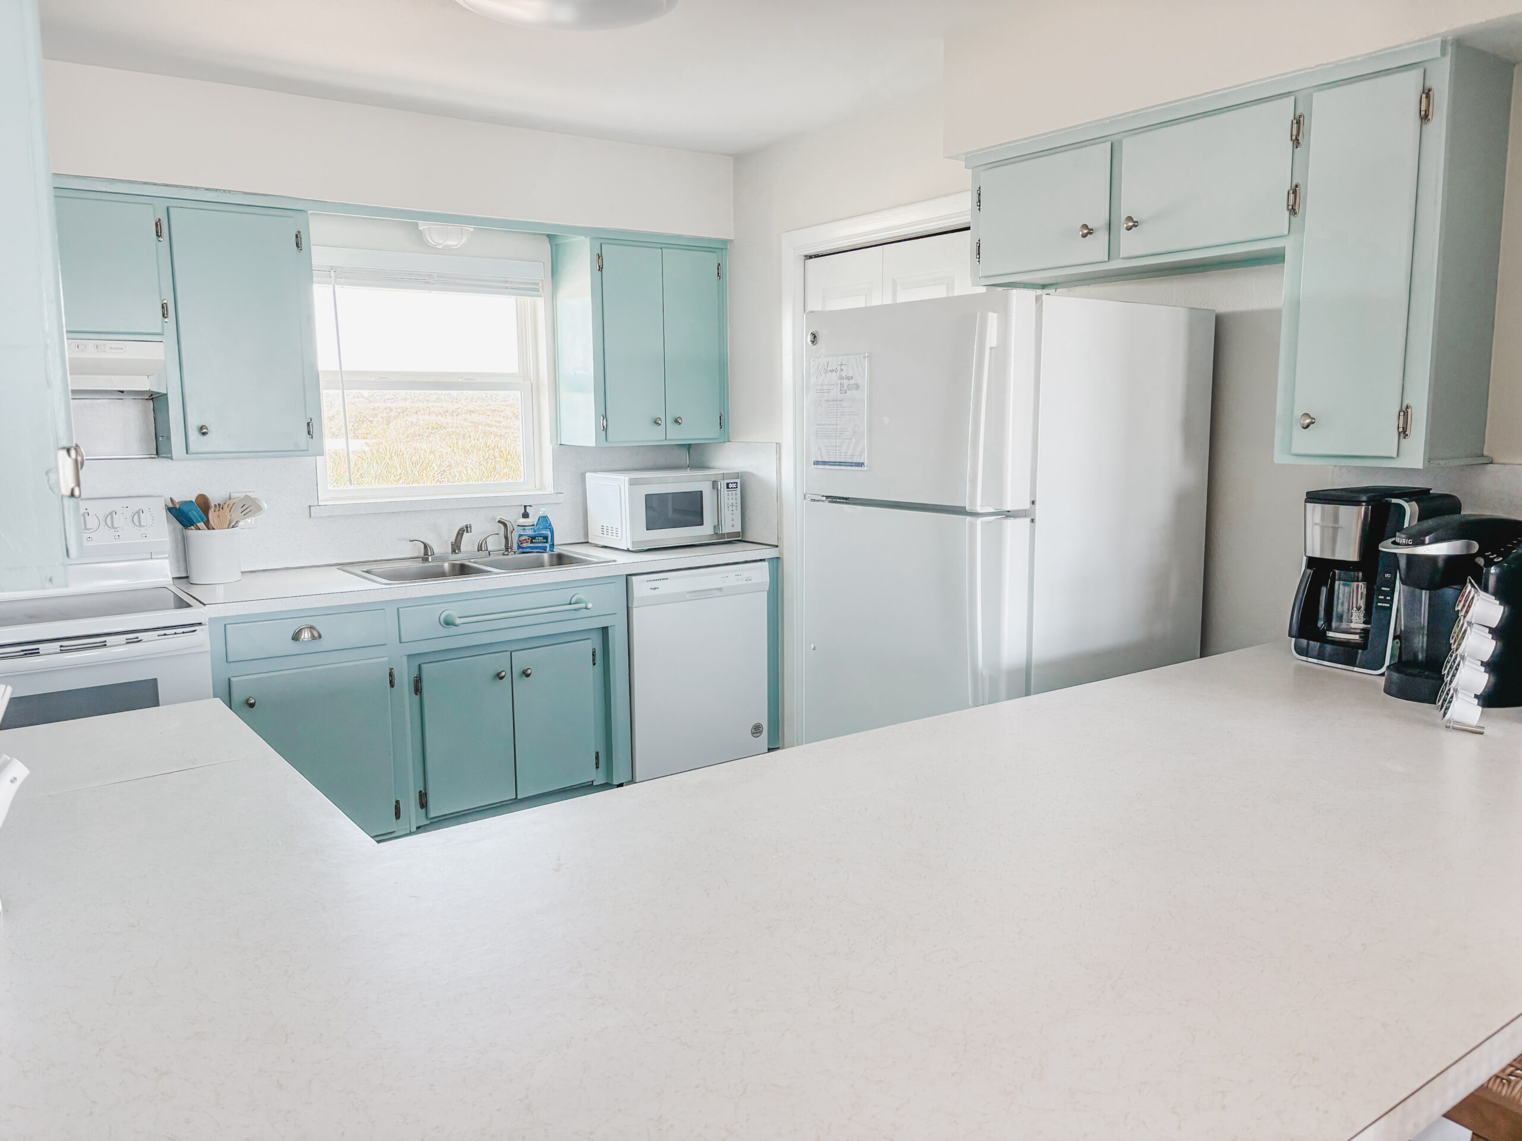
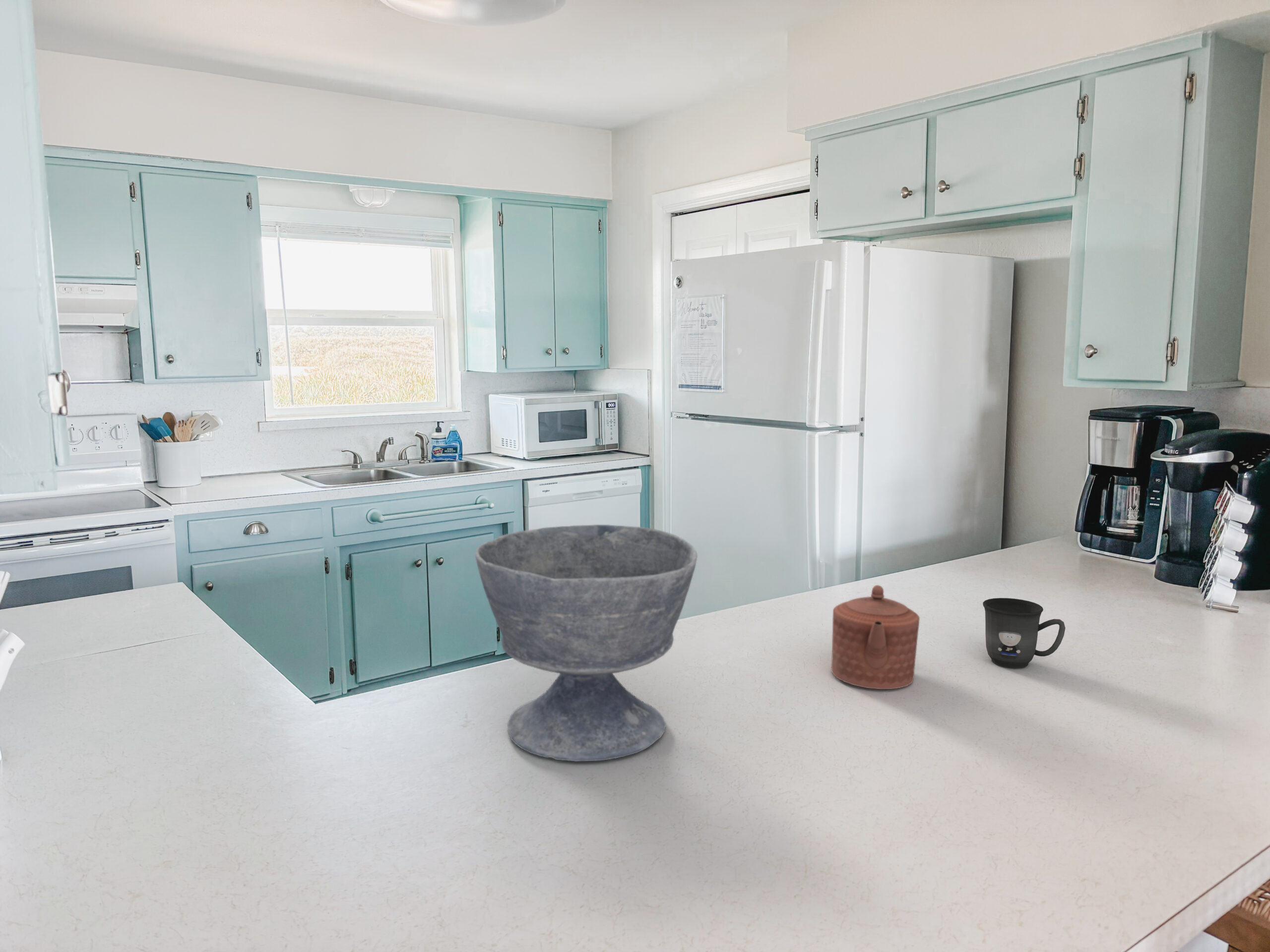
+ teapot (875, 631)
+ bowl (588, 638)
+ mug (1022, 635)
